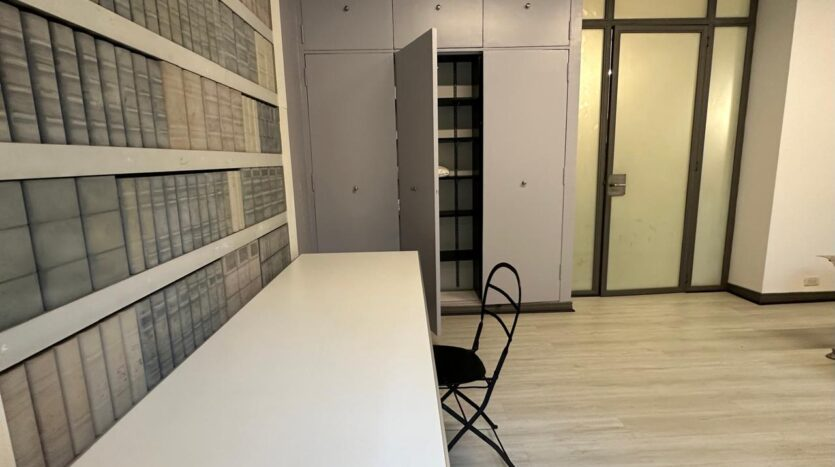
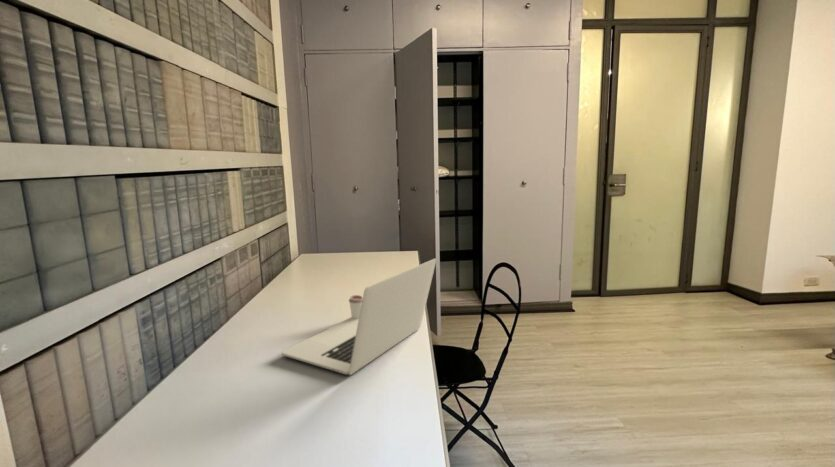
+ laptop (360, 304)
